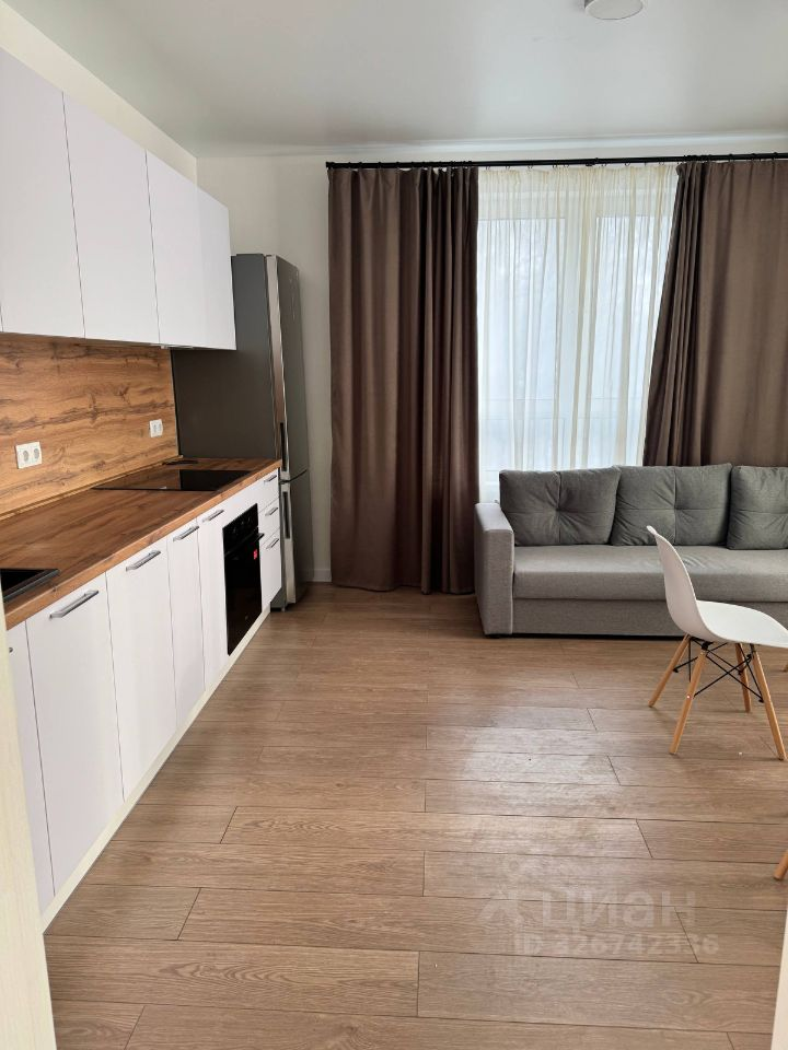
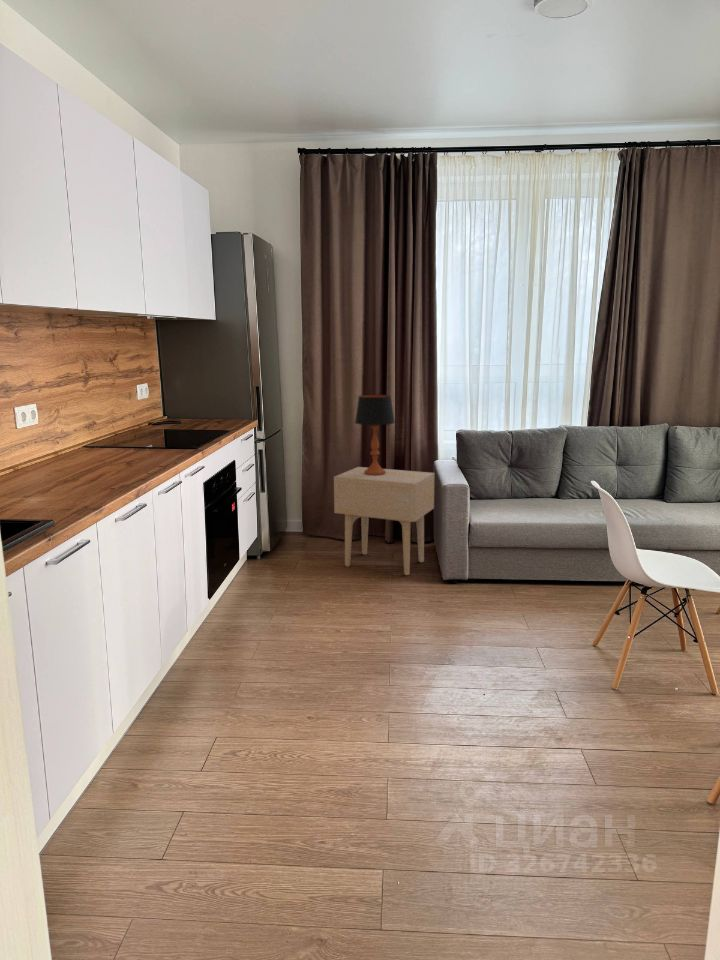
+ table lamp (374, 434)
+ side table (385, 518)
